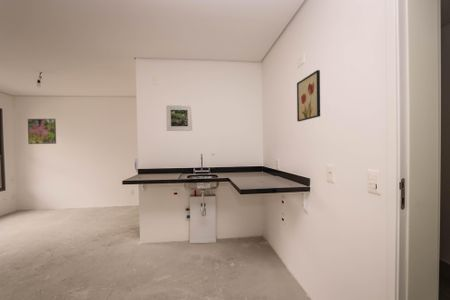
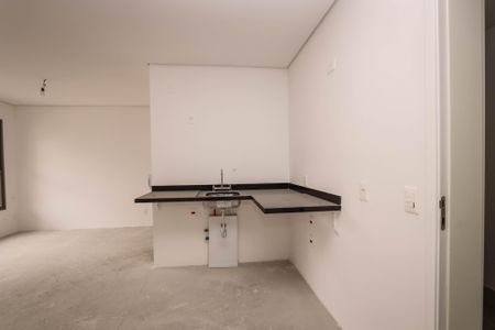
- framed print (179, 118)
- wall art (308, 98)
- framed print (42, 131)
